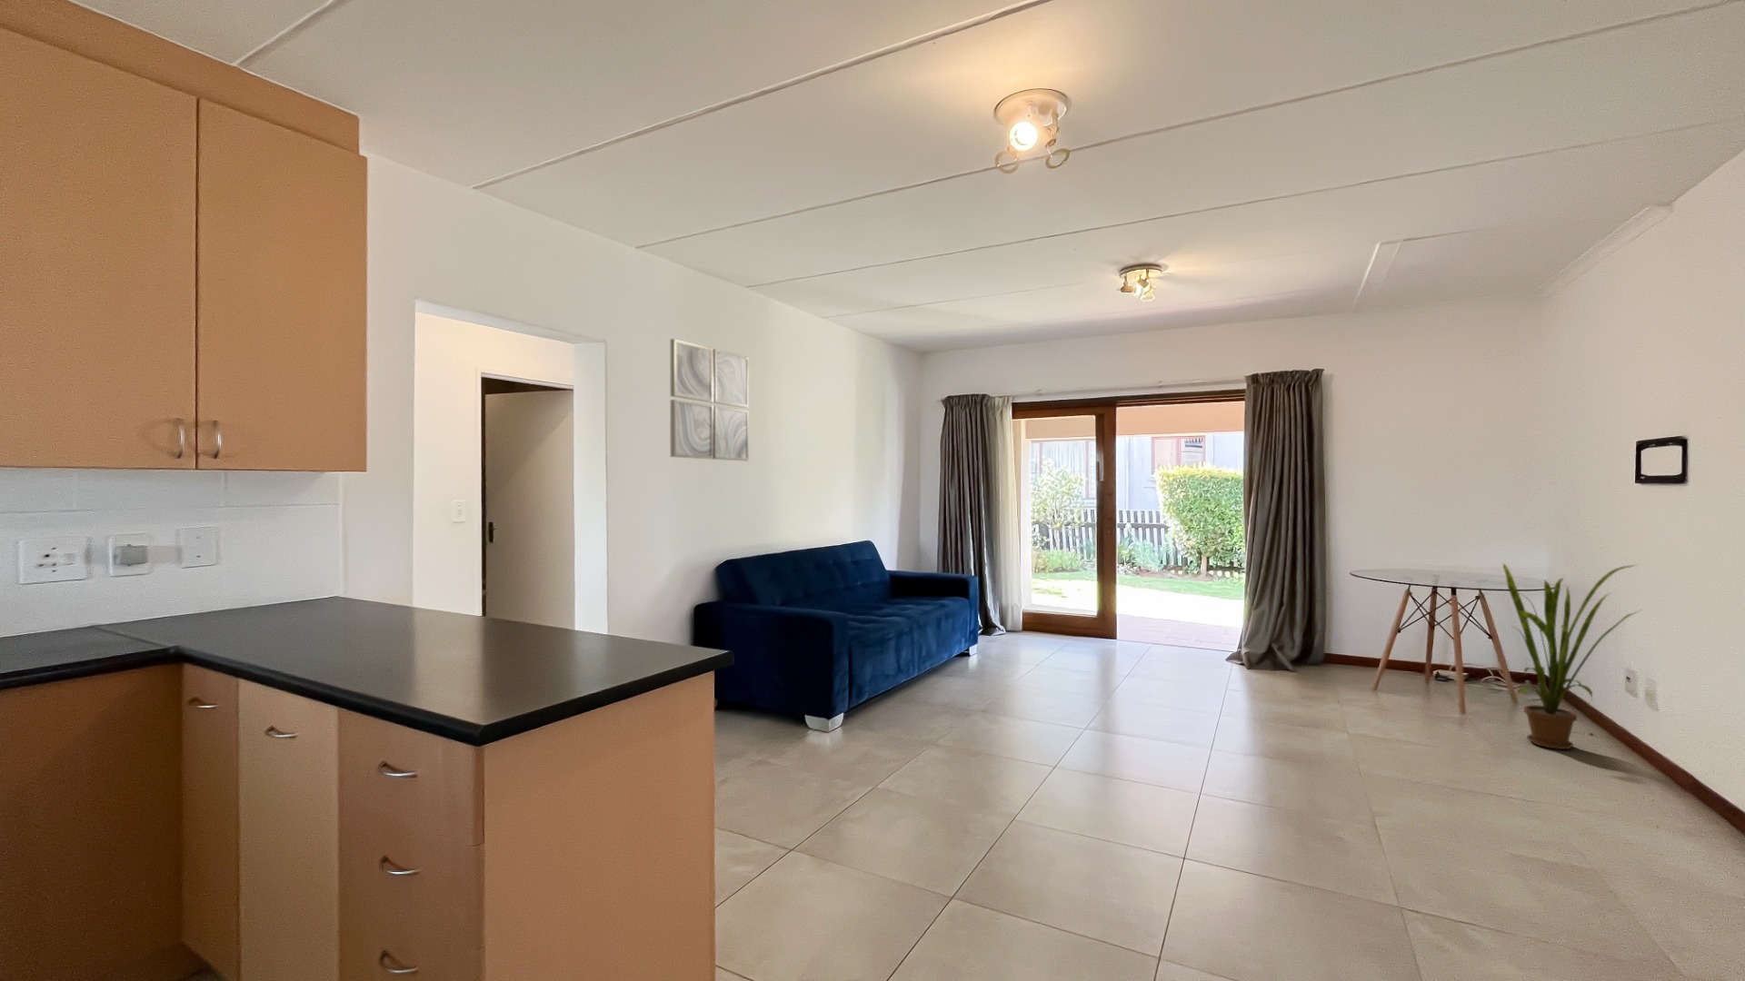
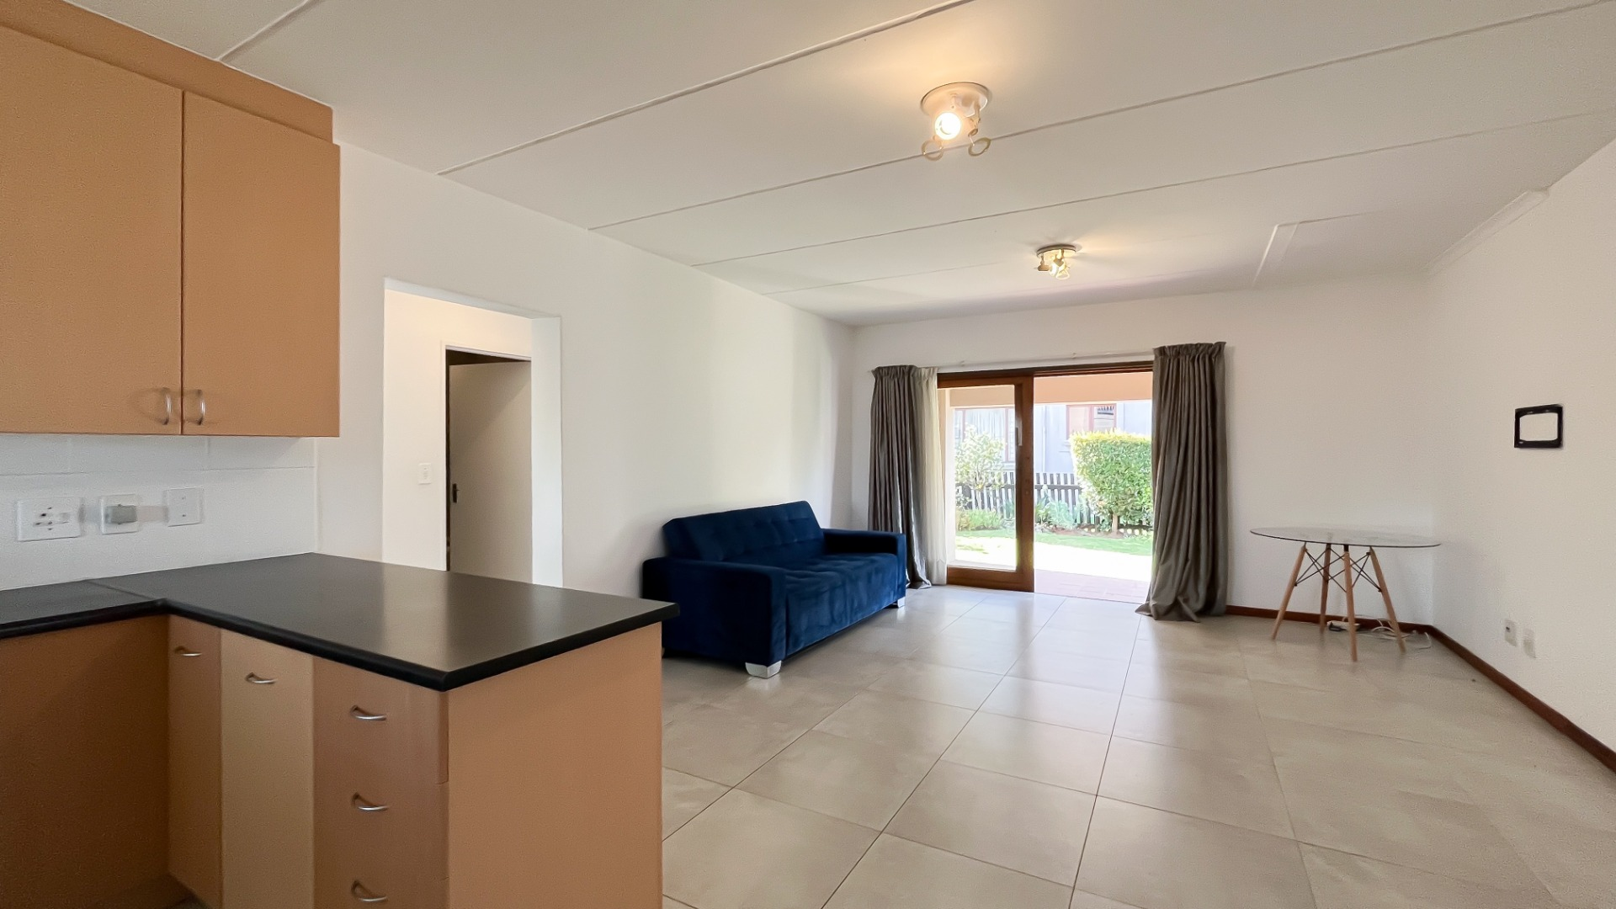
- wall art (713, 402)
- house plant (1560, 653)
